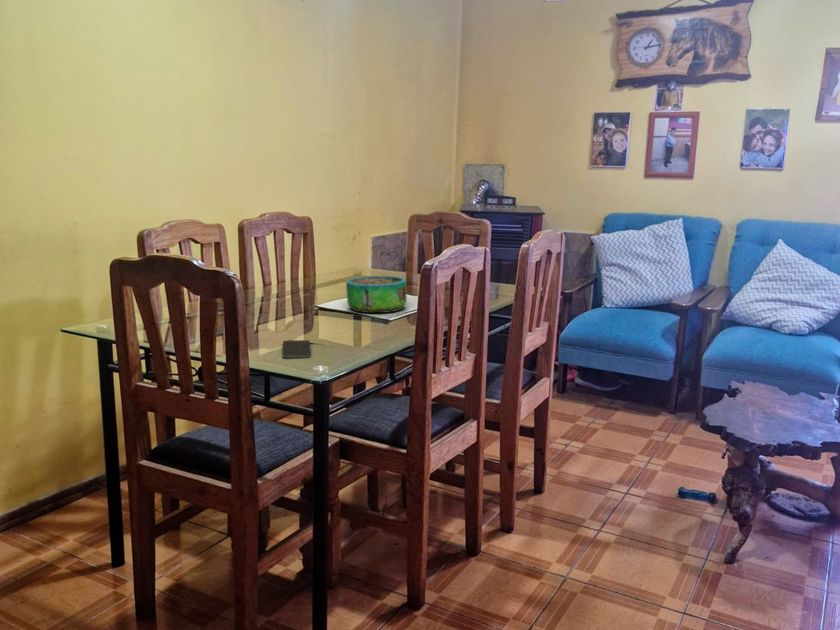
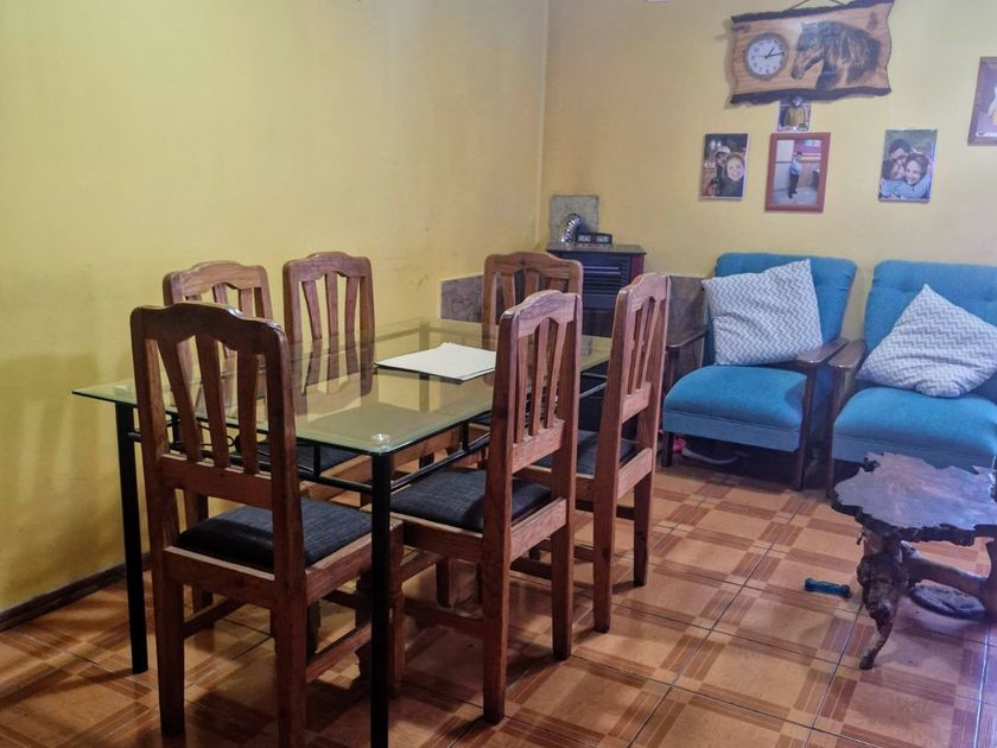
- smartphone (296, 348)
- decorative bowl (376, 293)
